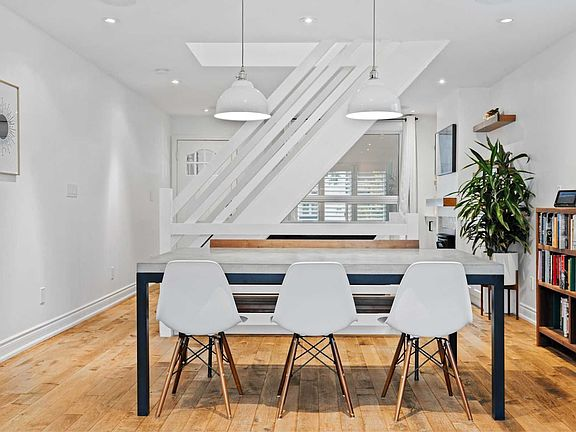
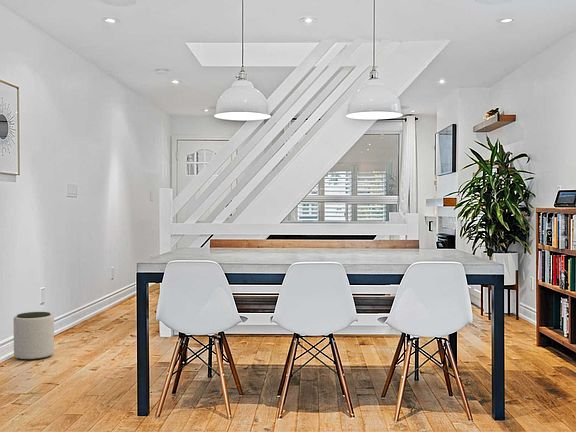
+ plant pot (34, 335)
